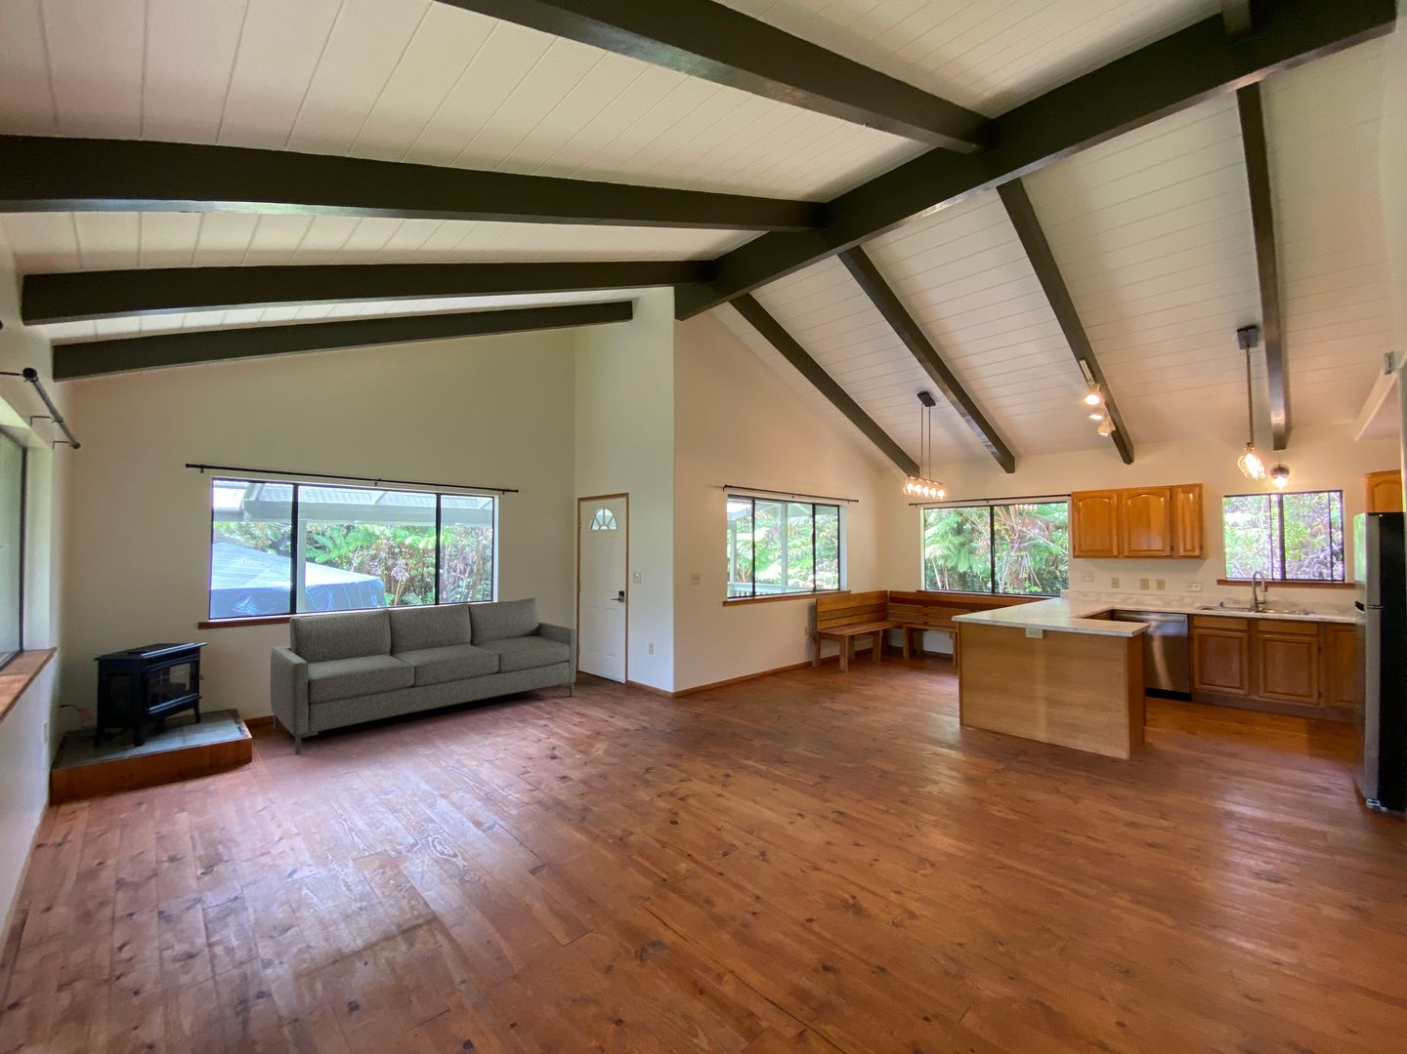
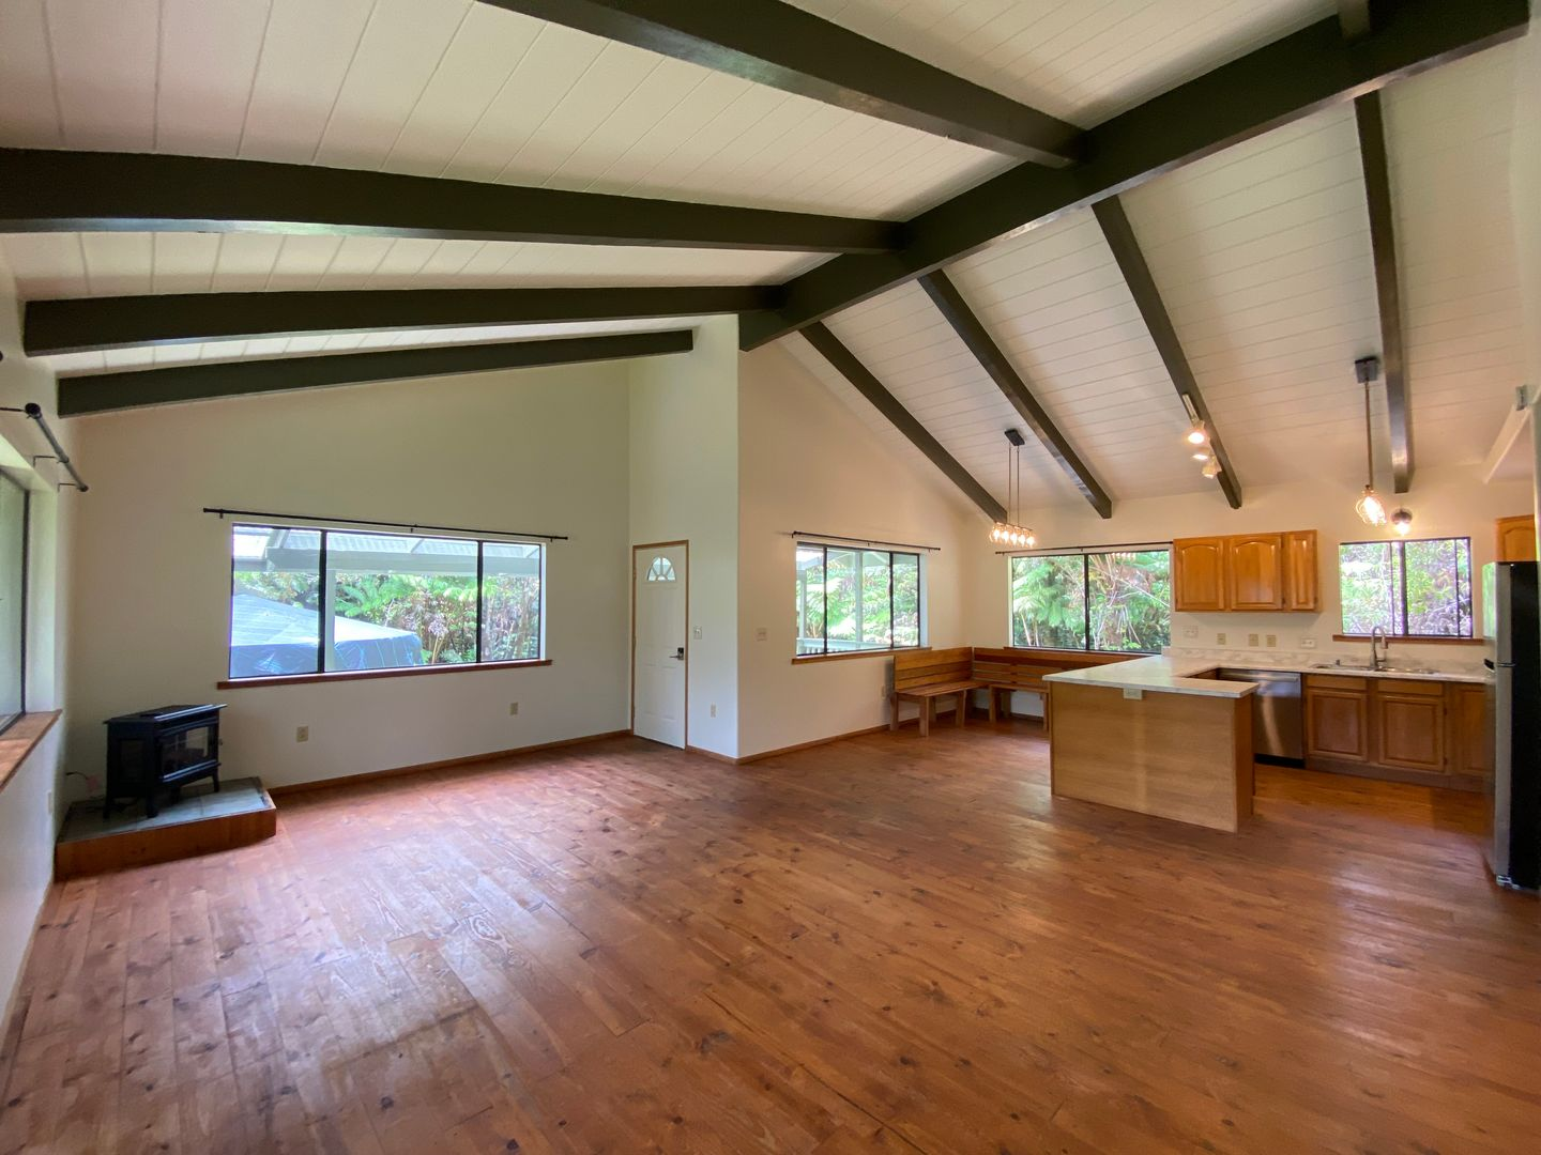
- sofa (439, 659)
